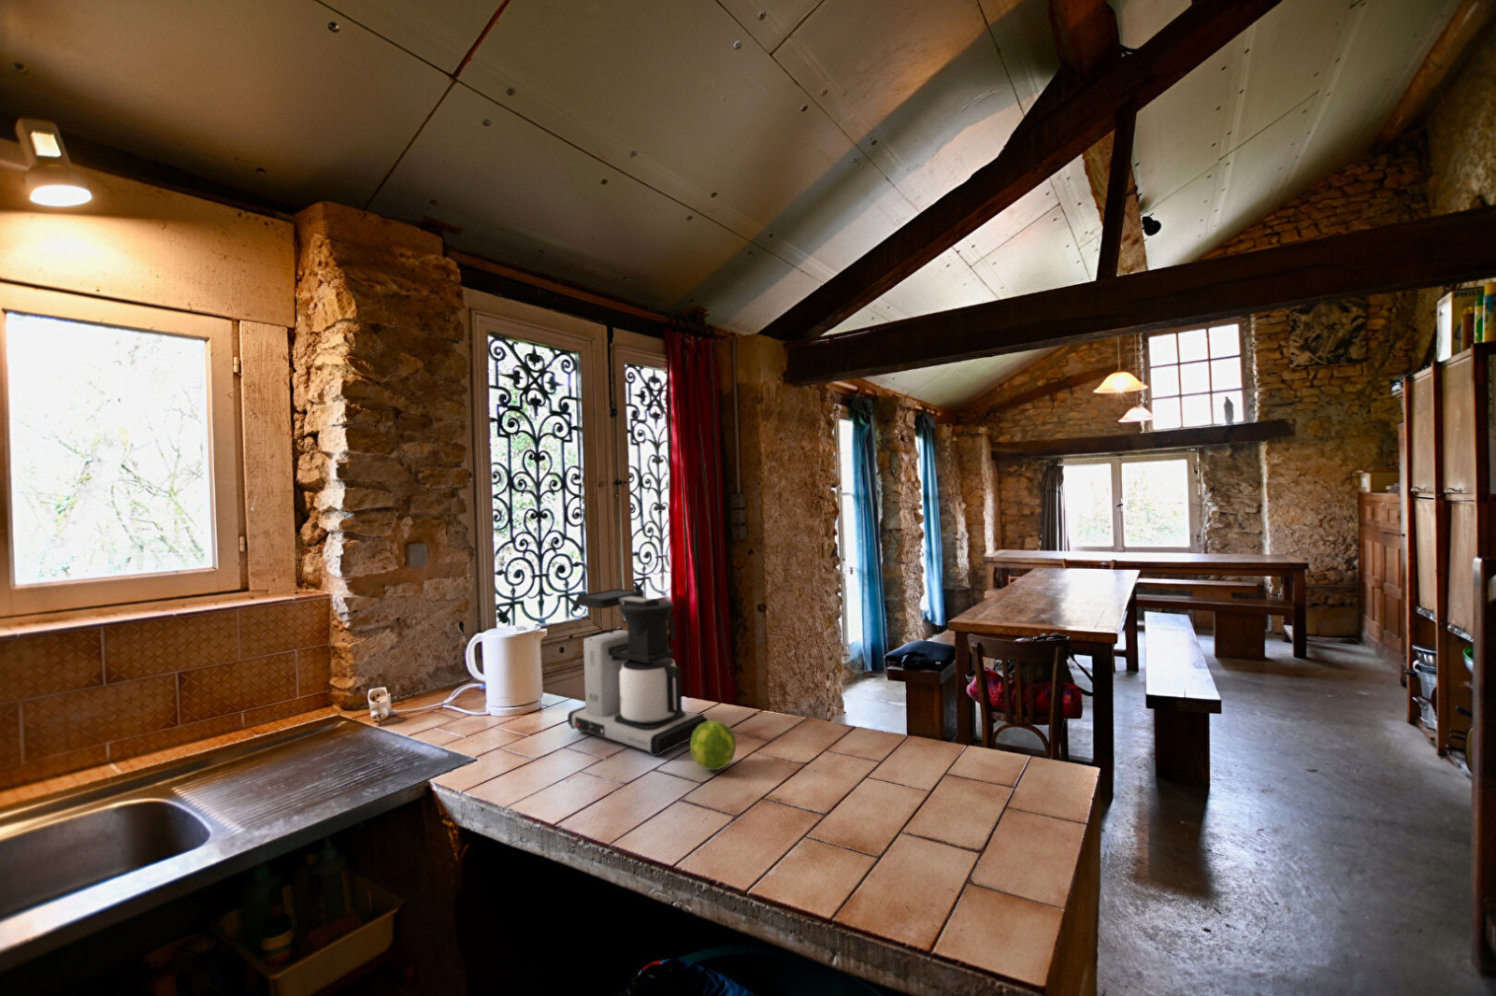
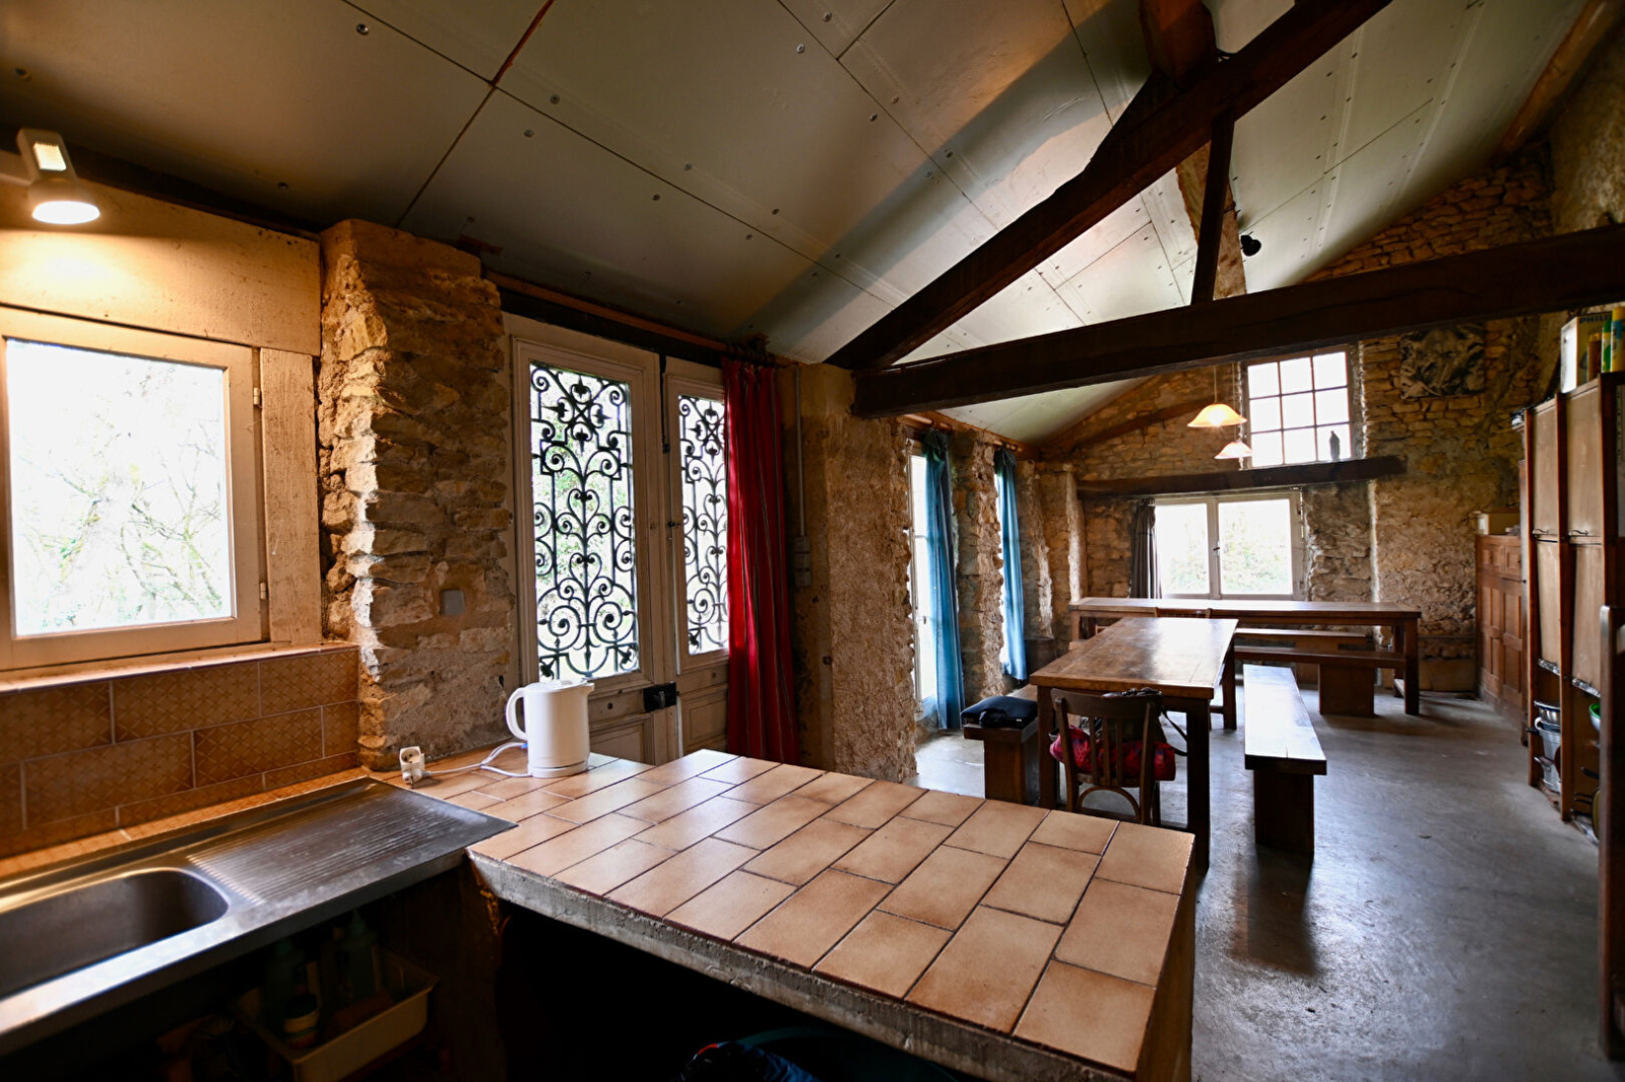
- coffee maker (635, 665)
- fruit (713, 745)
